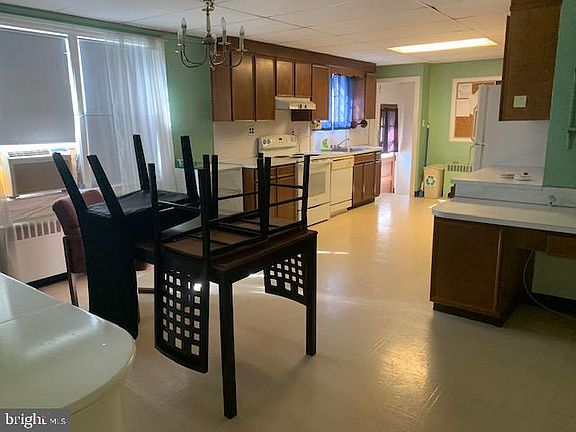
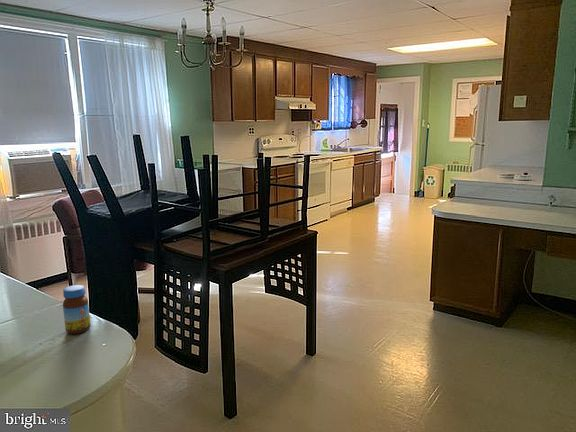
+ jar (76, 308)
